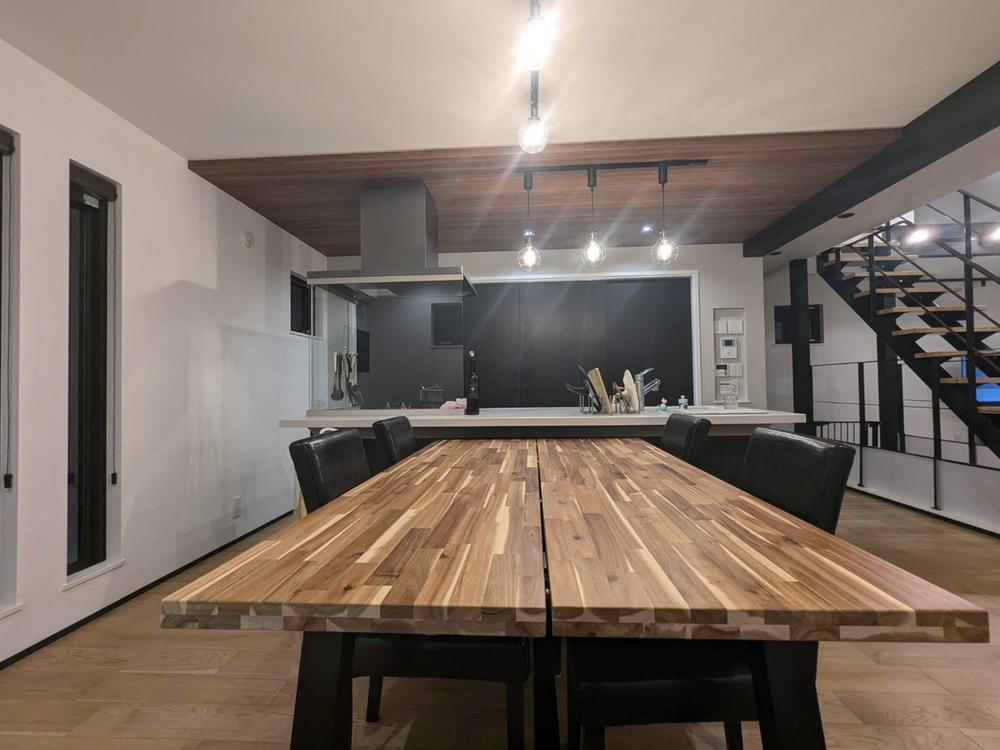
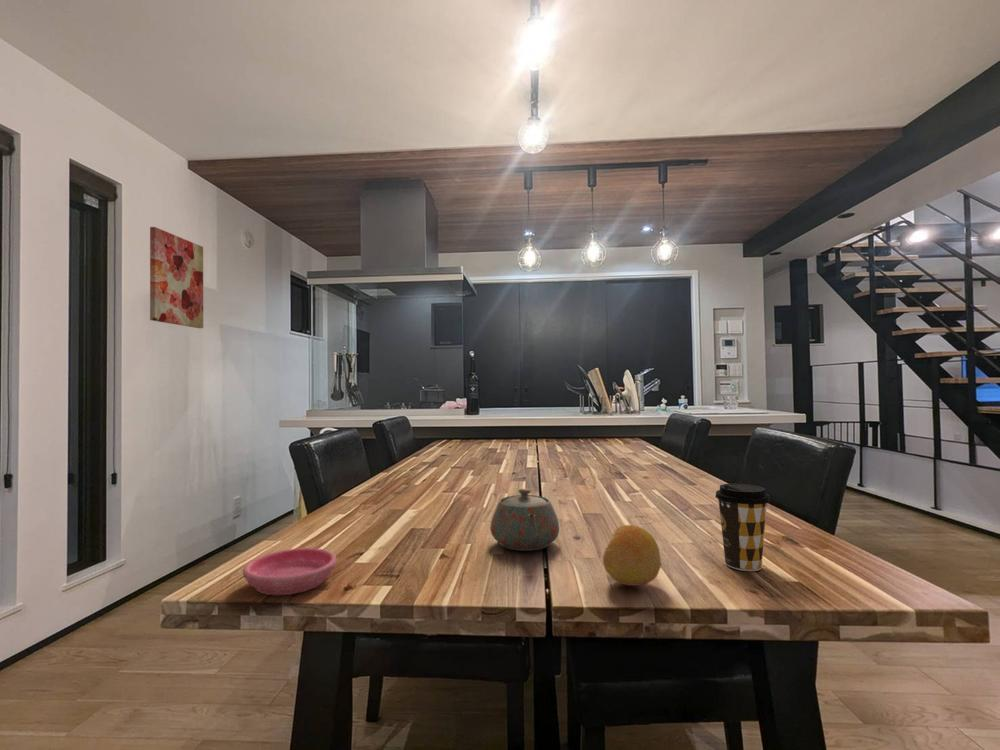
+ teapot (525, 517)
+ fruit (631, 555)
+ wall art (178, 280)
+ coffee cup (742, 526)
+ saucer (291, 571)
